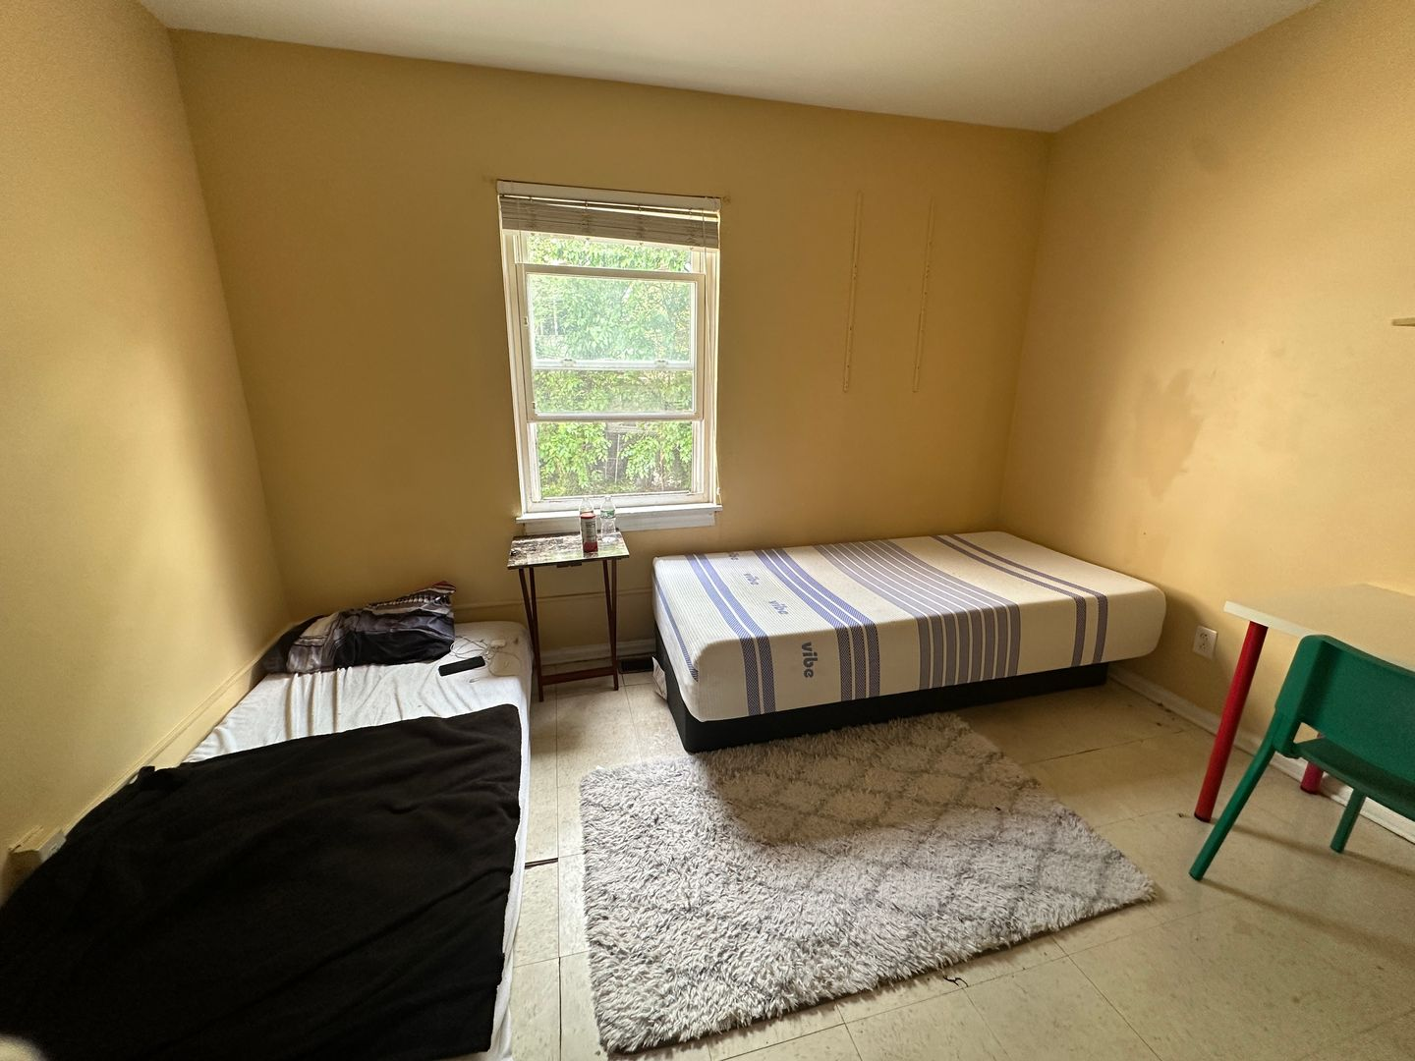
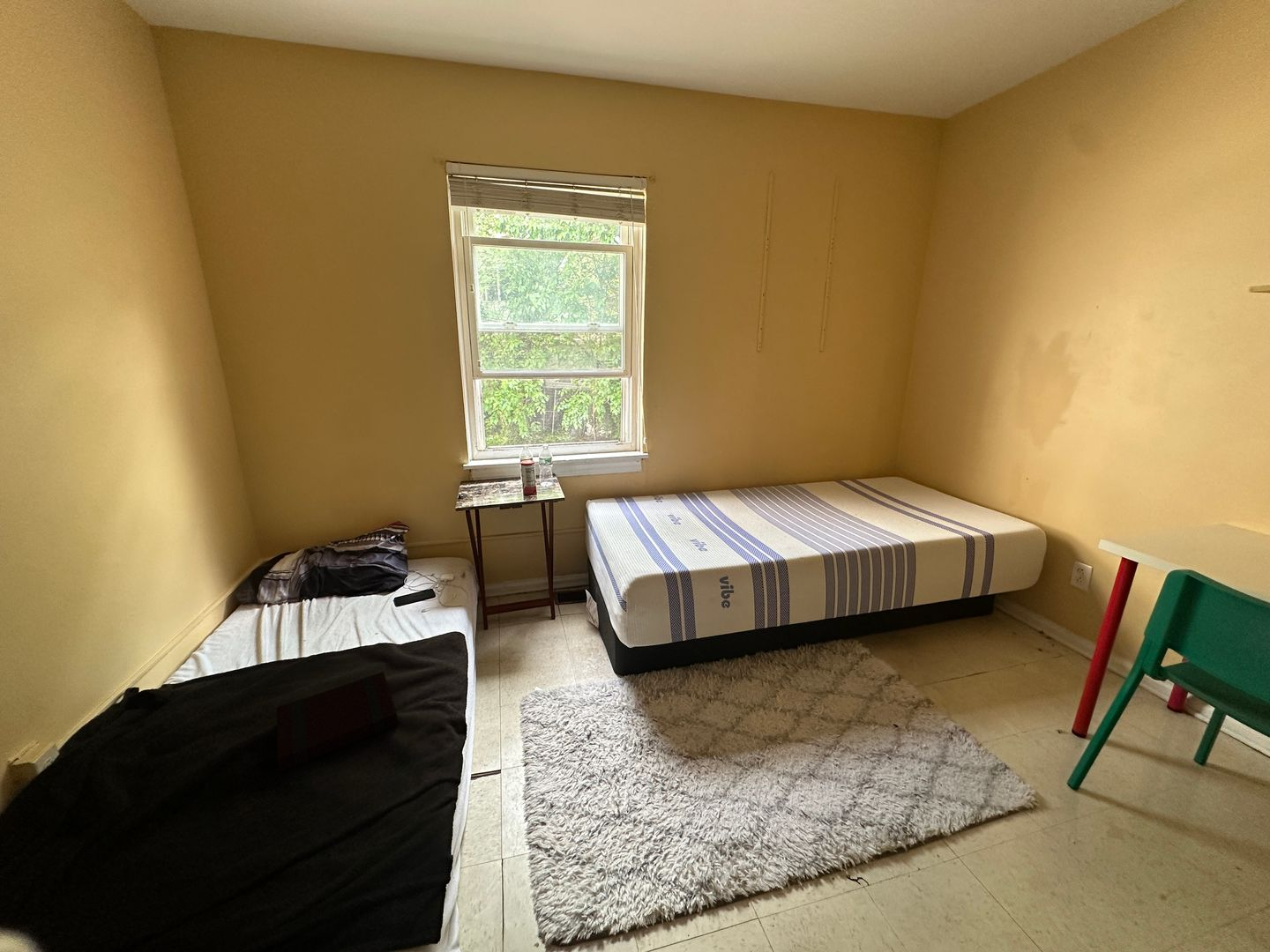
+ book (337, 717)
